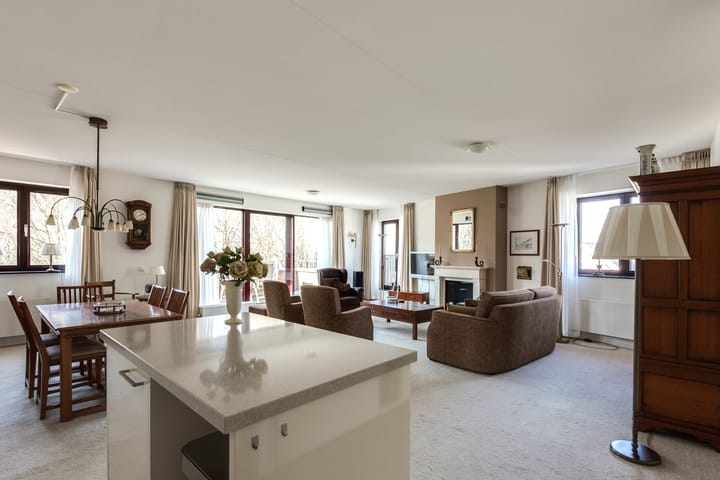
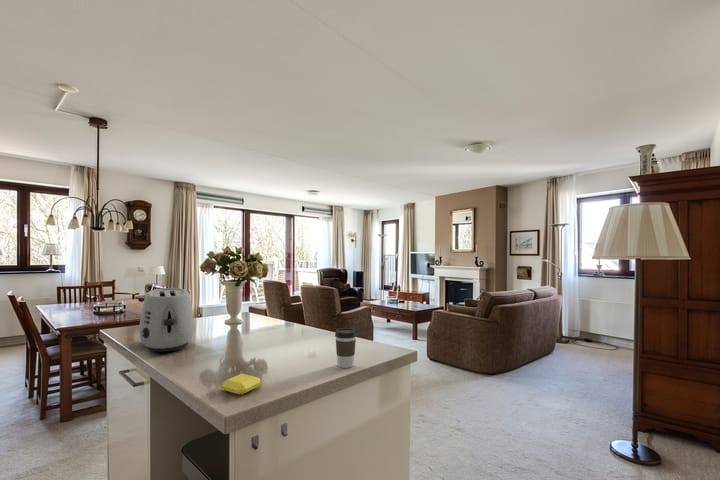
+ toaster (166, 319)
+ coffee cup (345, 347)
+ soap bar (241, 383)
